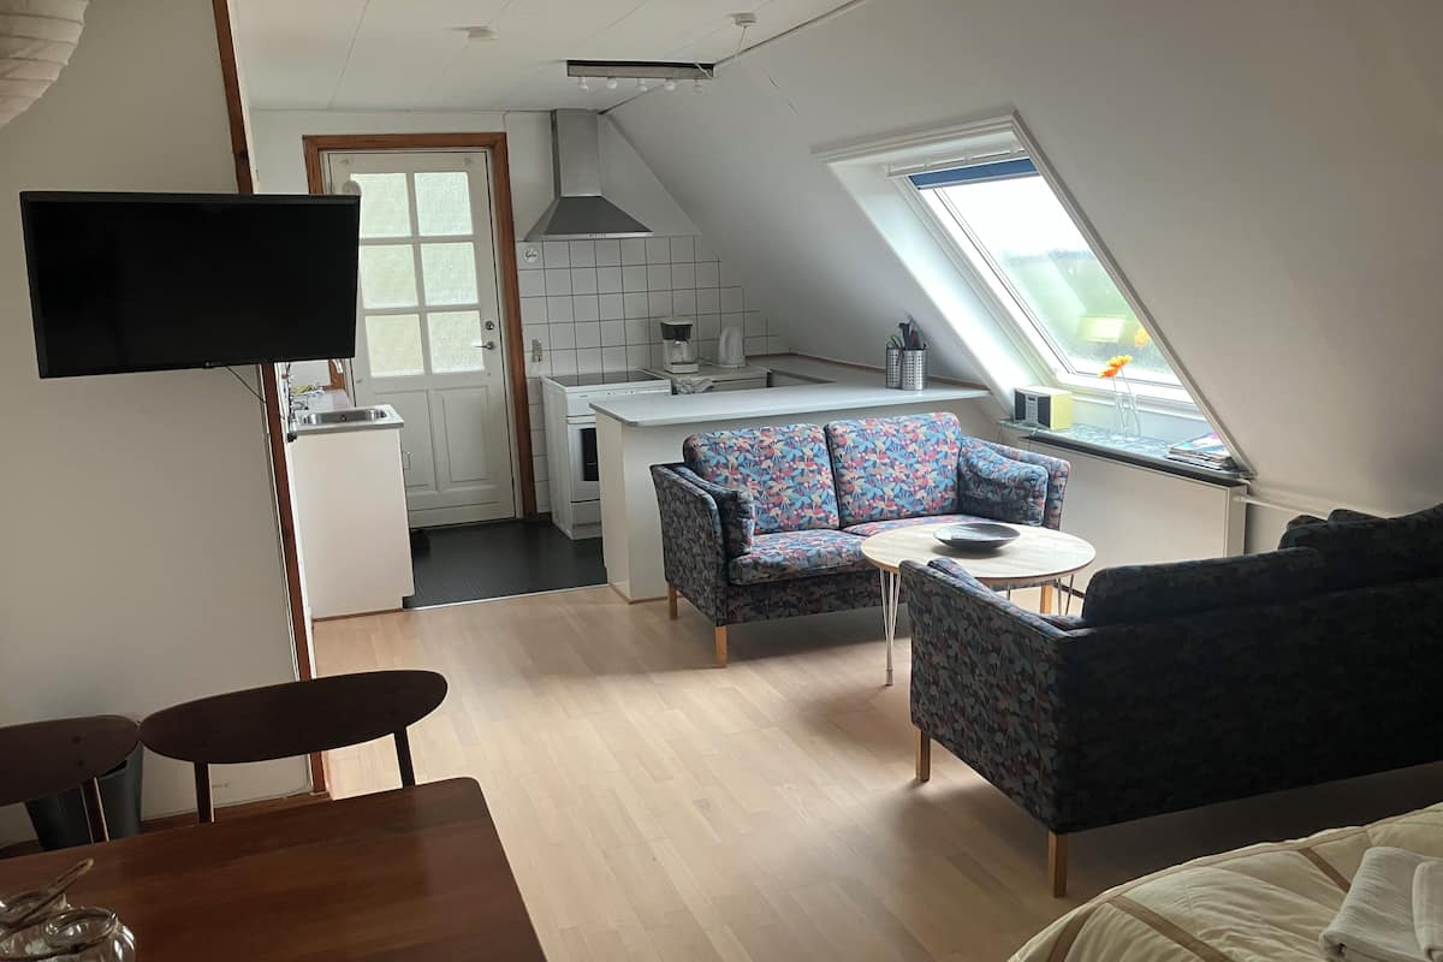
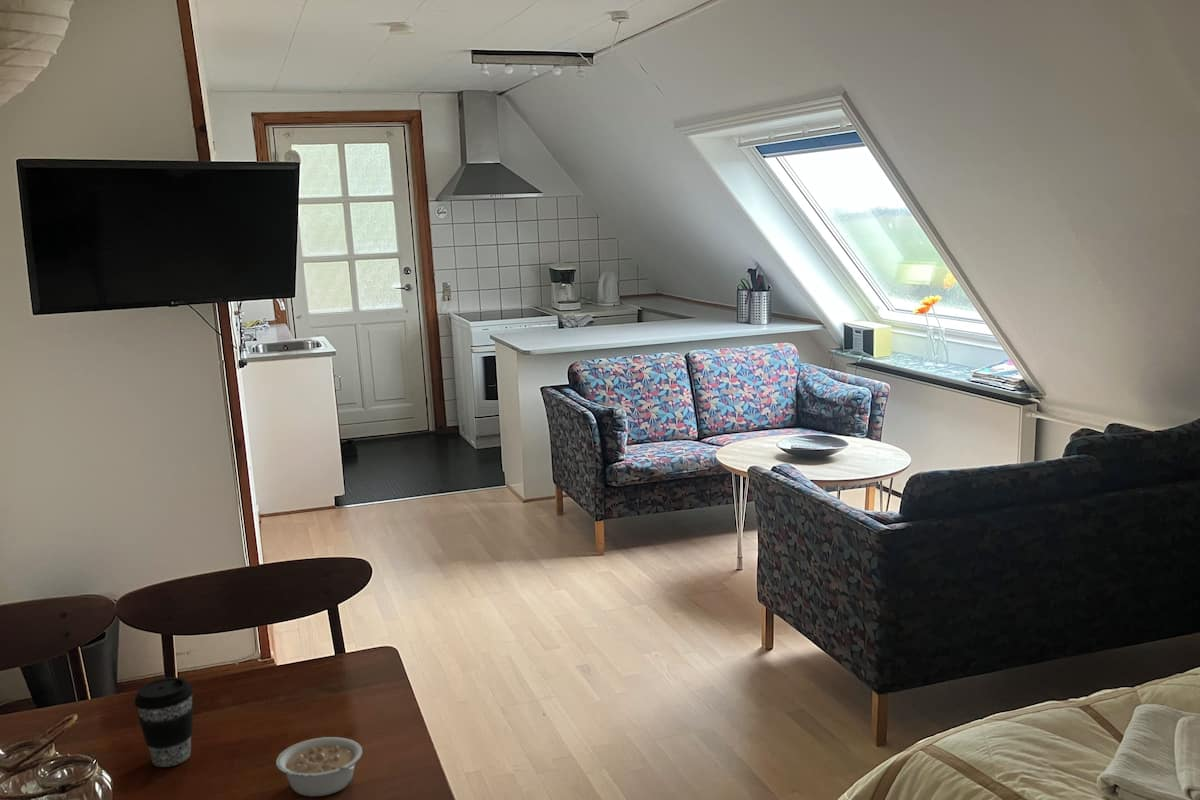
+ coffee cup (167, 722)
+ legume (323, 766)
